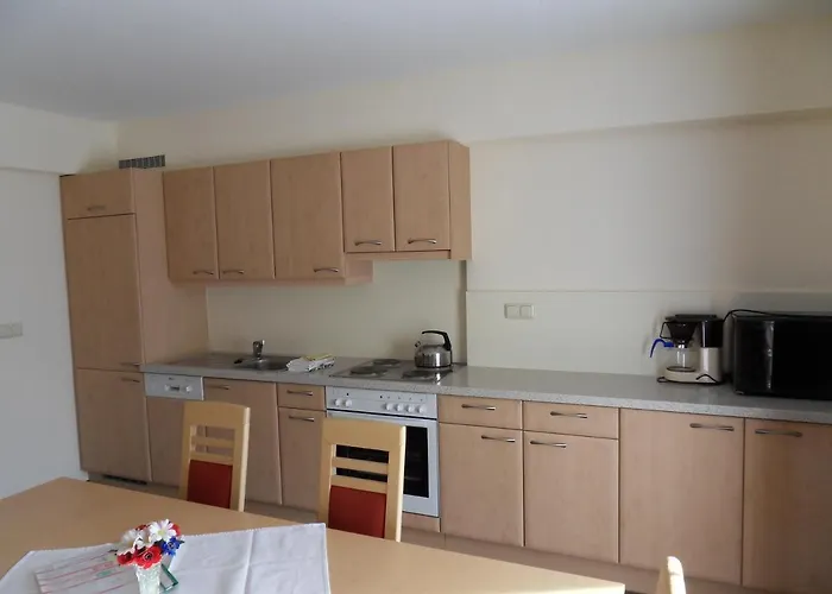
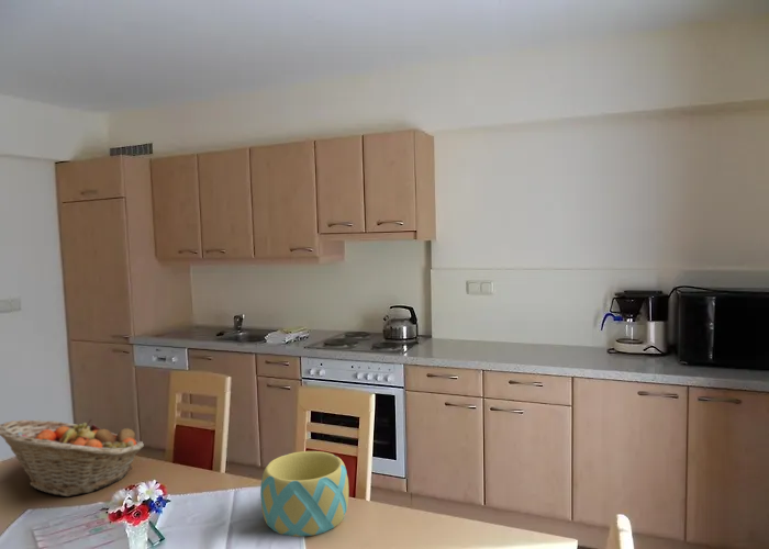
+ fruit basket (73, 447)
+ bowl (304, 491)
